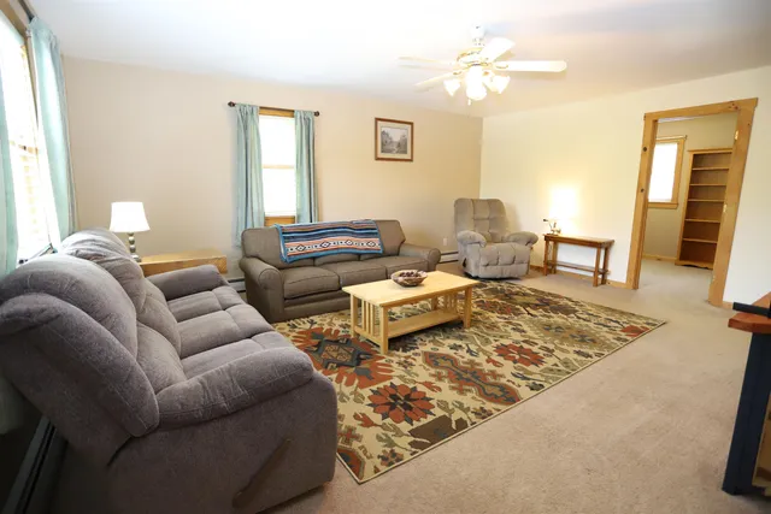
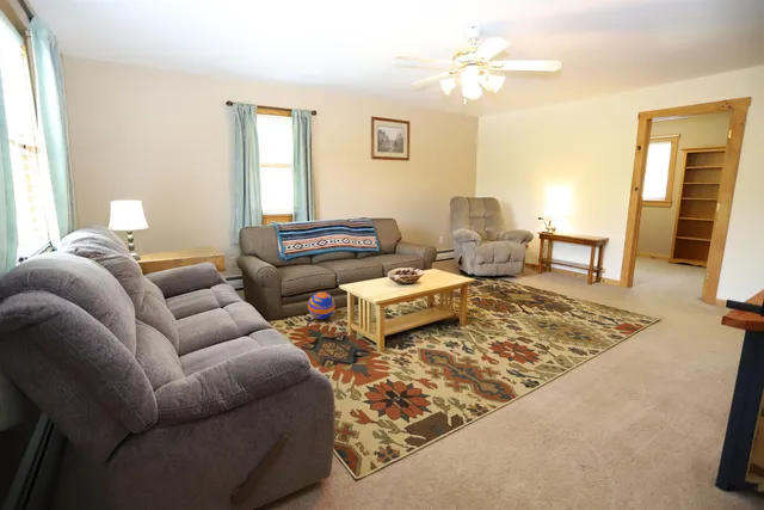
+ ball (321, 305)
